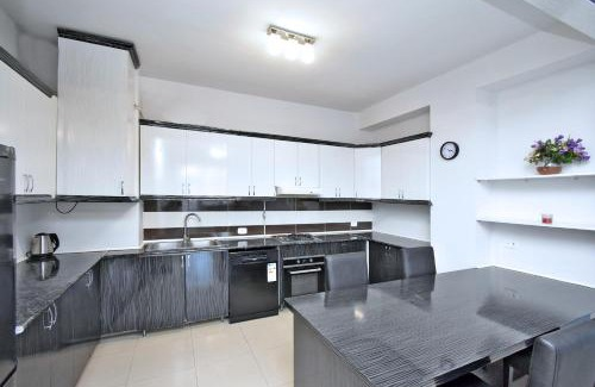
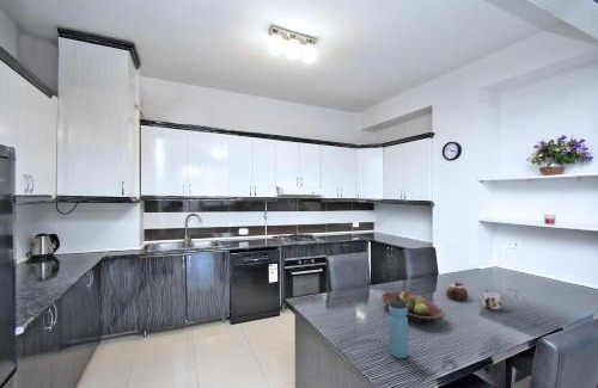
+ mug (490, 300)
+ fruit bowl (410, 303)
+ teapot (457, 289)
+ water bottle (398, 325)
